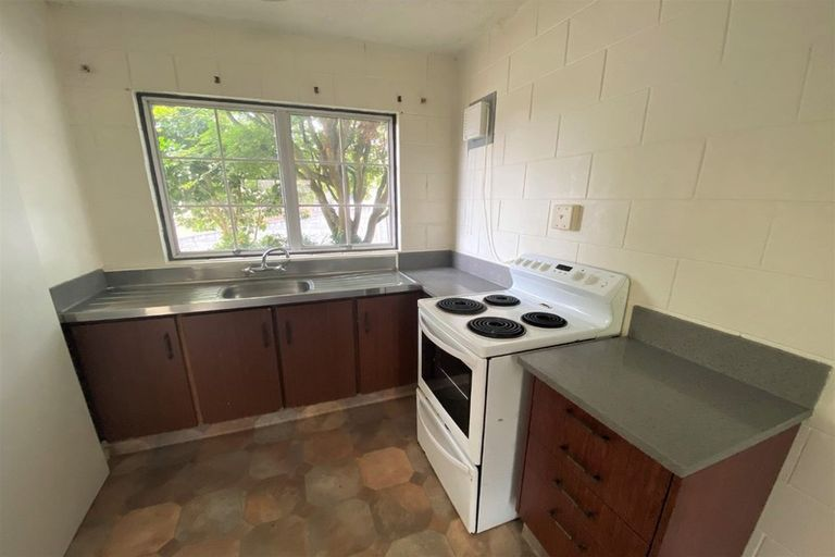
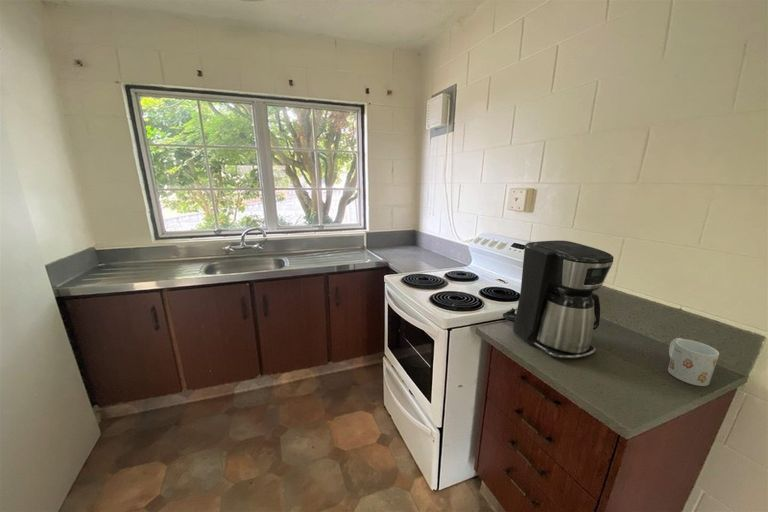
+ mug (686, 357)
+ coffee maker (556, 290)
